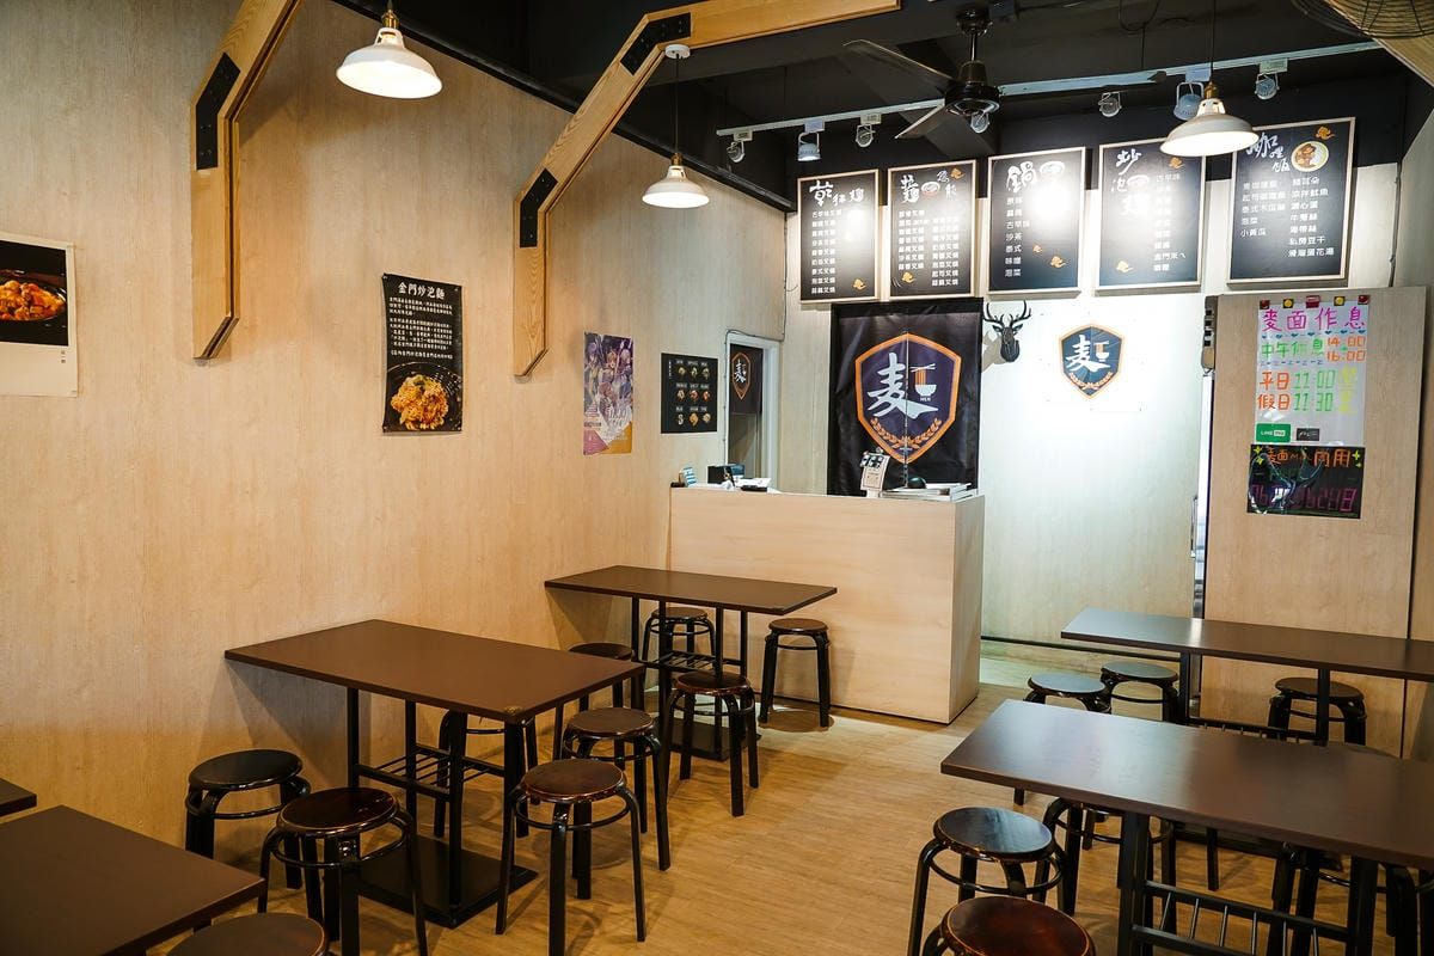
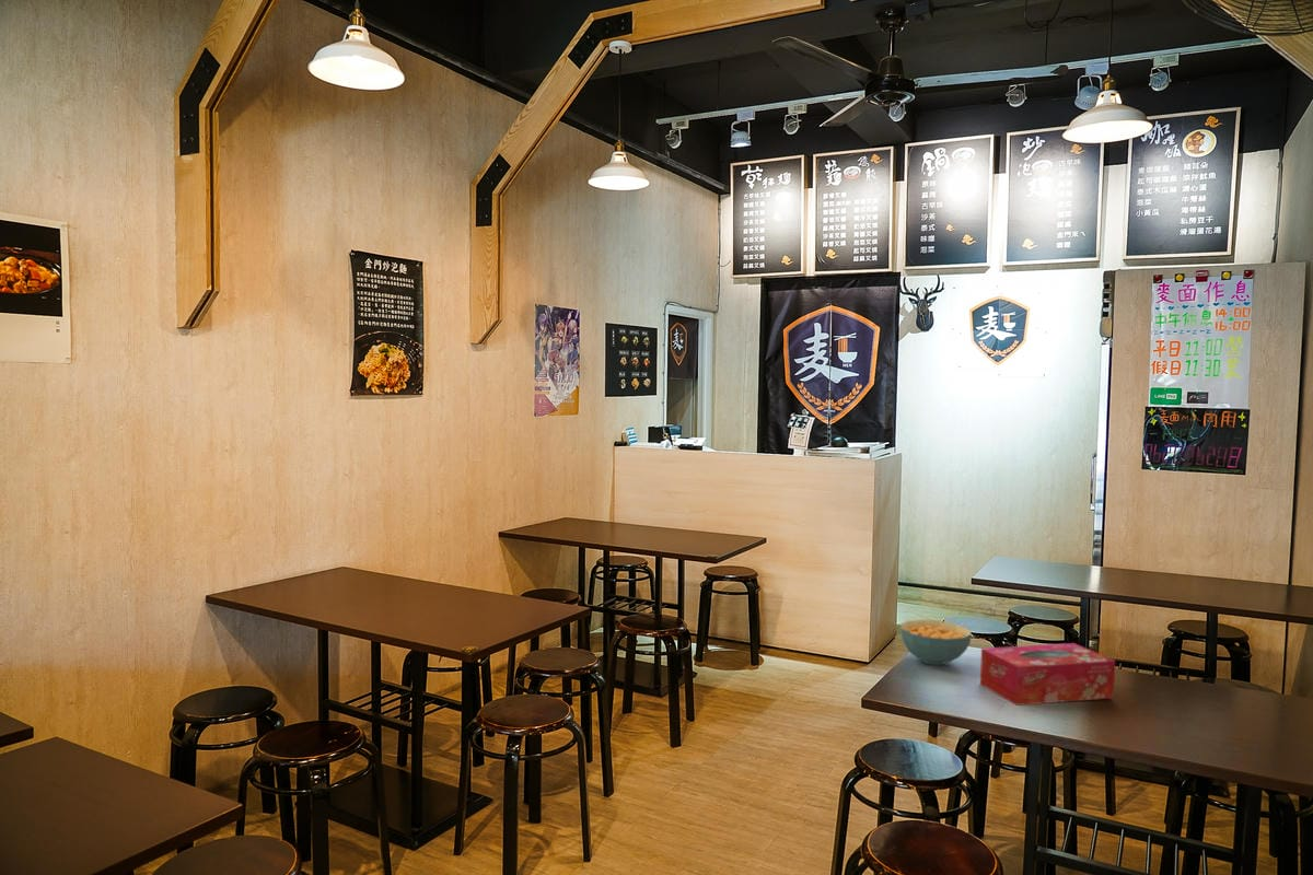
+ tissue box (1046, 673)
+ cereal bowl (934, 645)
